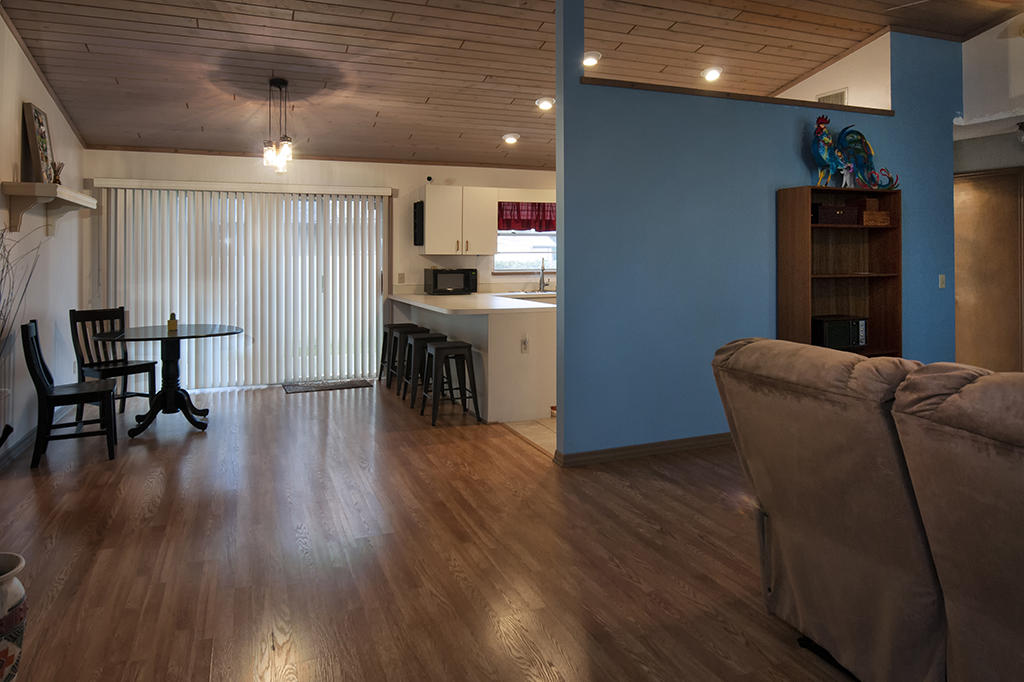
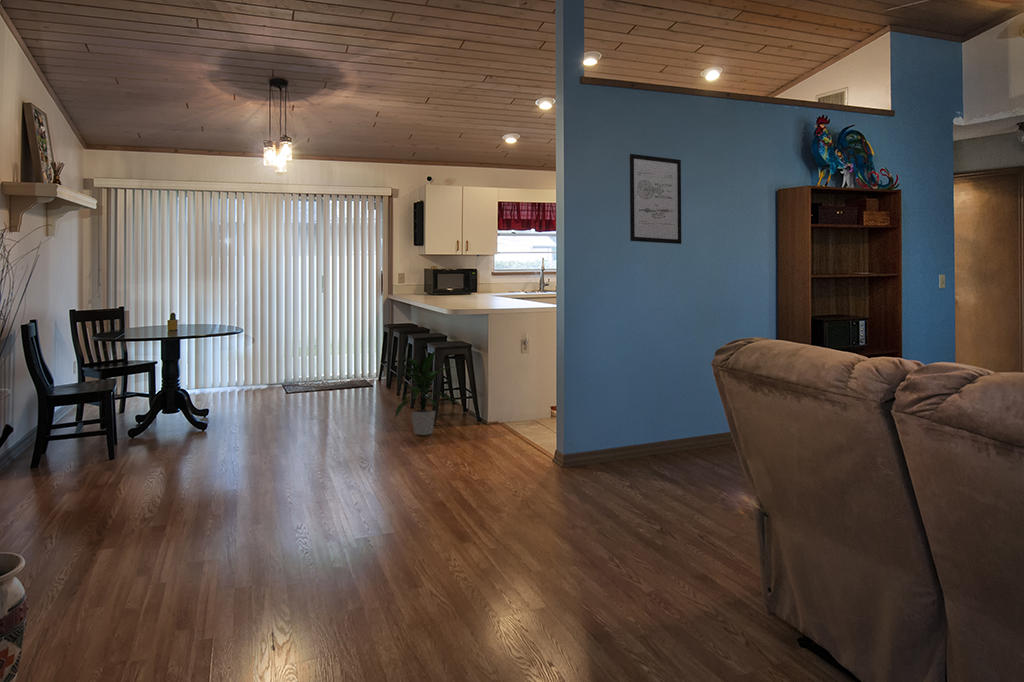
+ wall art (655, 199)
+ indoor plant (420, 391)
